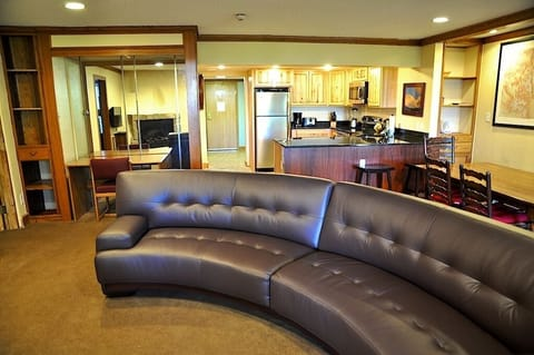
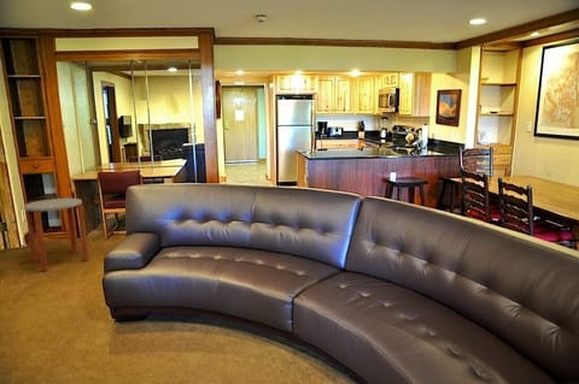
+ side table (69, 228)
